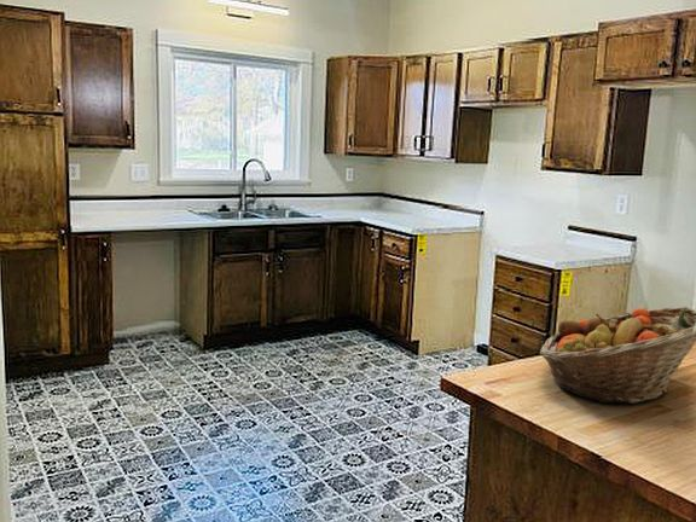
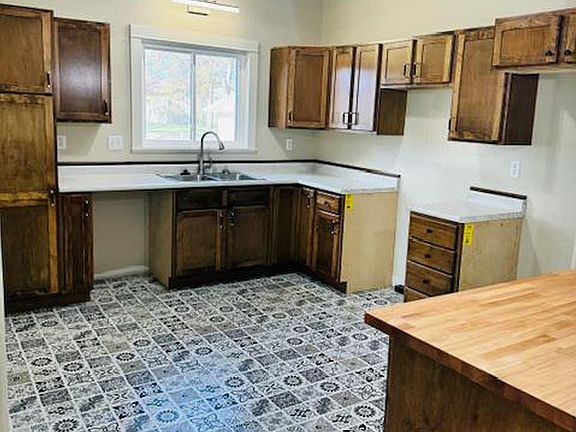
- fruit basket (620, 346)
